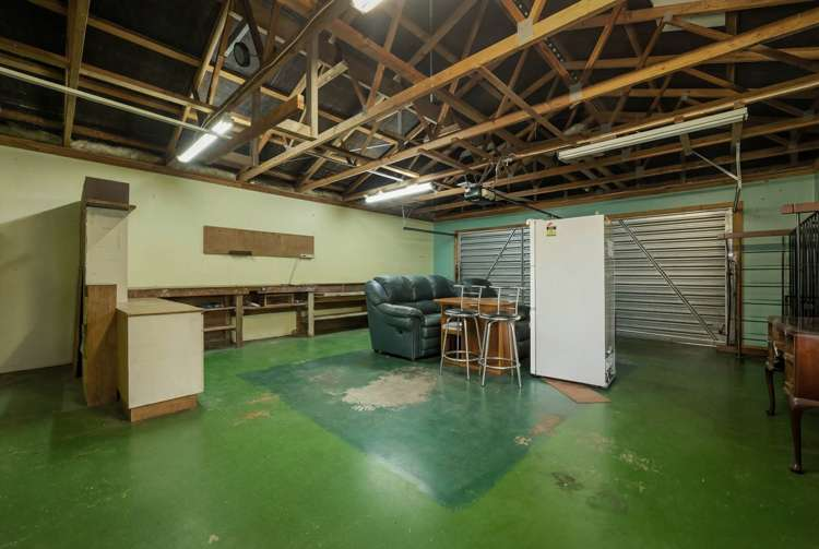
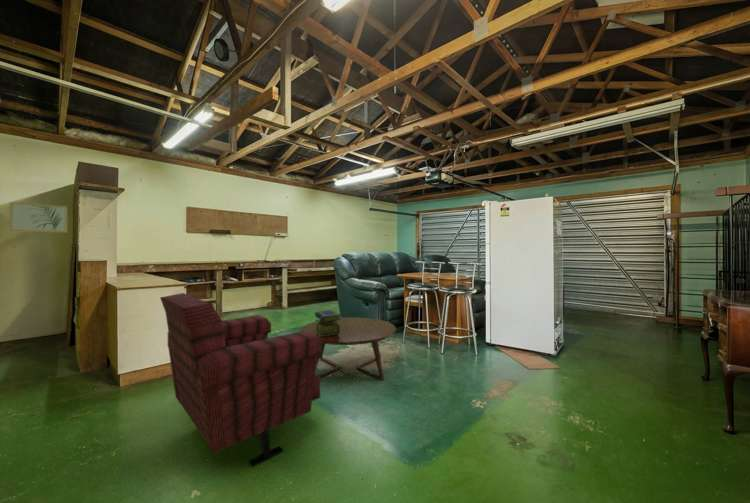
+ wall art (40, 218)
+ coffee table (348, 344)
+ armchair (243, 363)
+ stack of books (328, 322)
